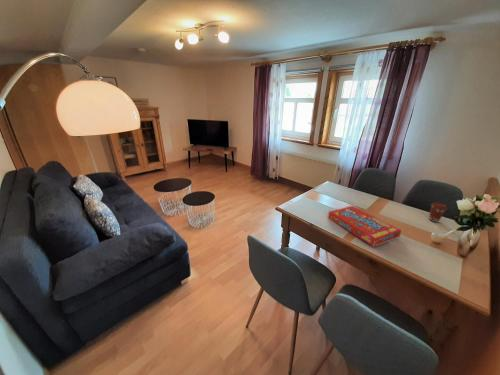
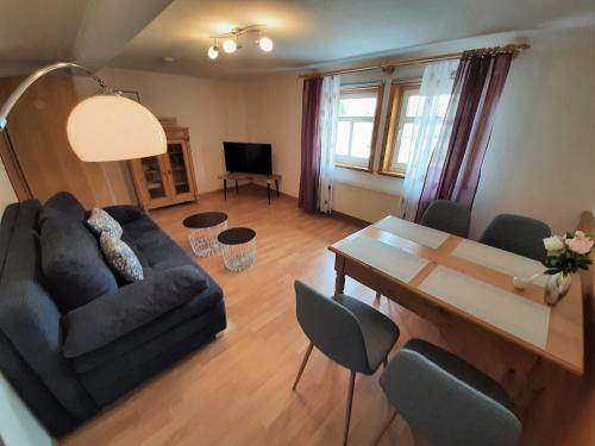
- coffee cup (436, 212)
- snack box (361, 223)
